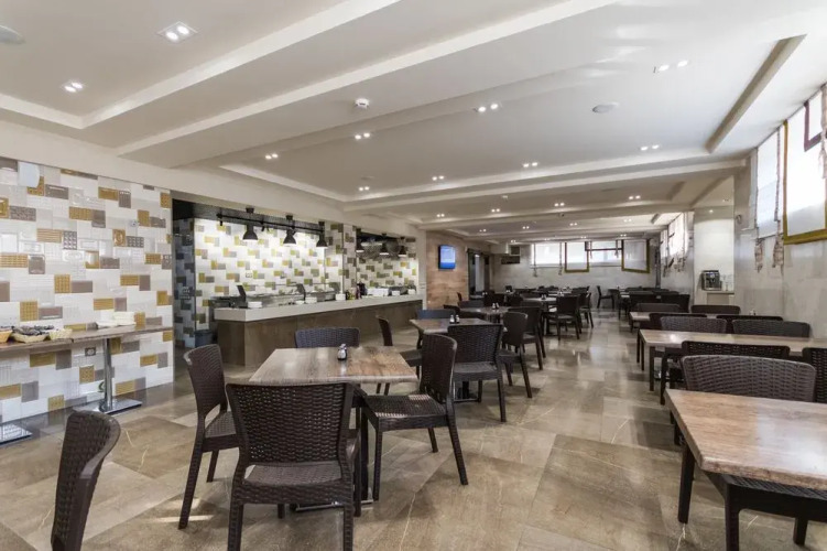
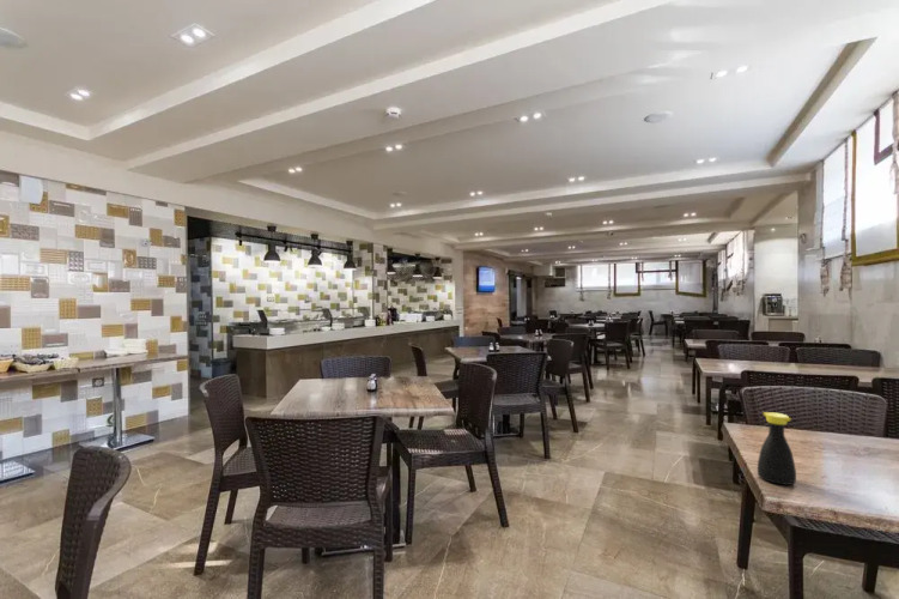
+ bottle (776, 447)
